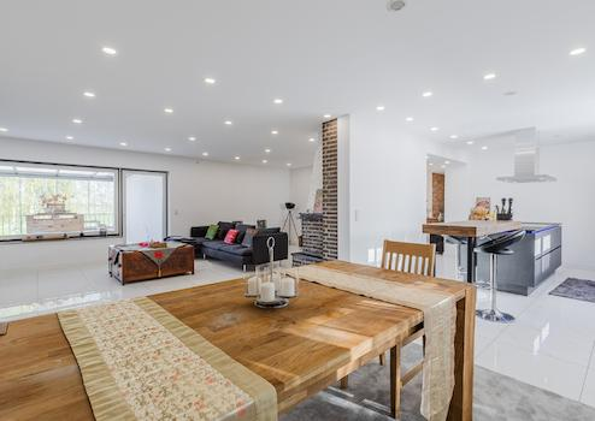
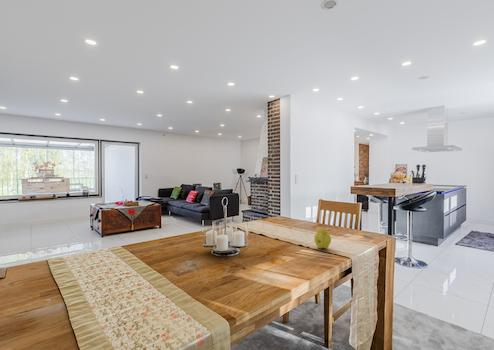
+ fruit (322, 237)
